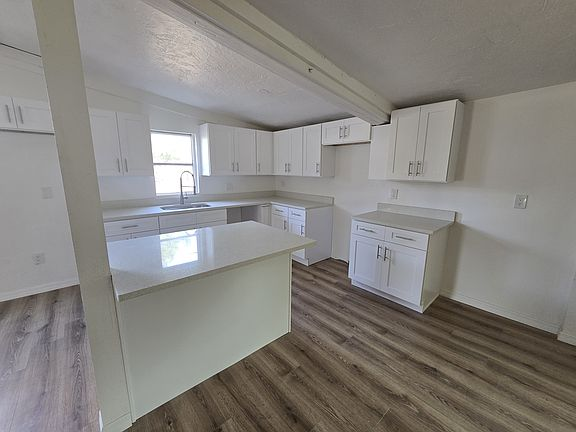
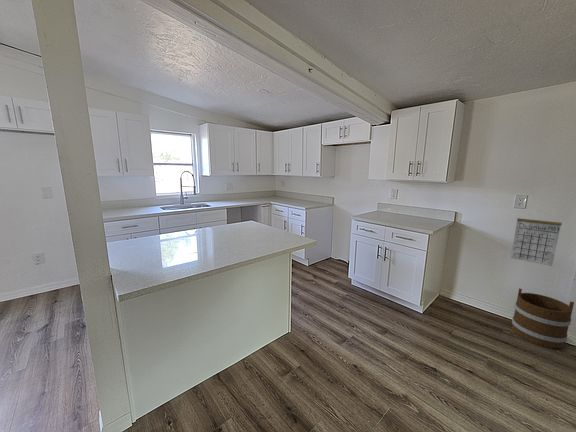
+ bucket (540, 315)
+ calendar (535, 236)
